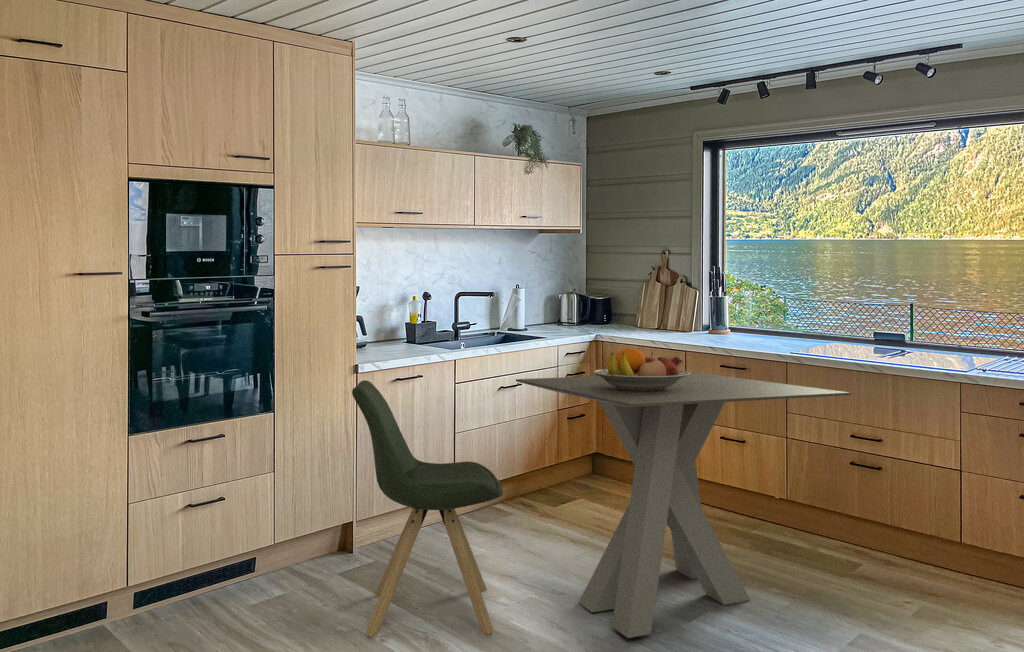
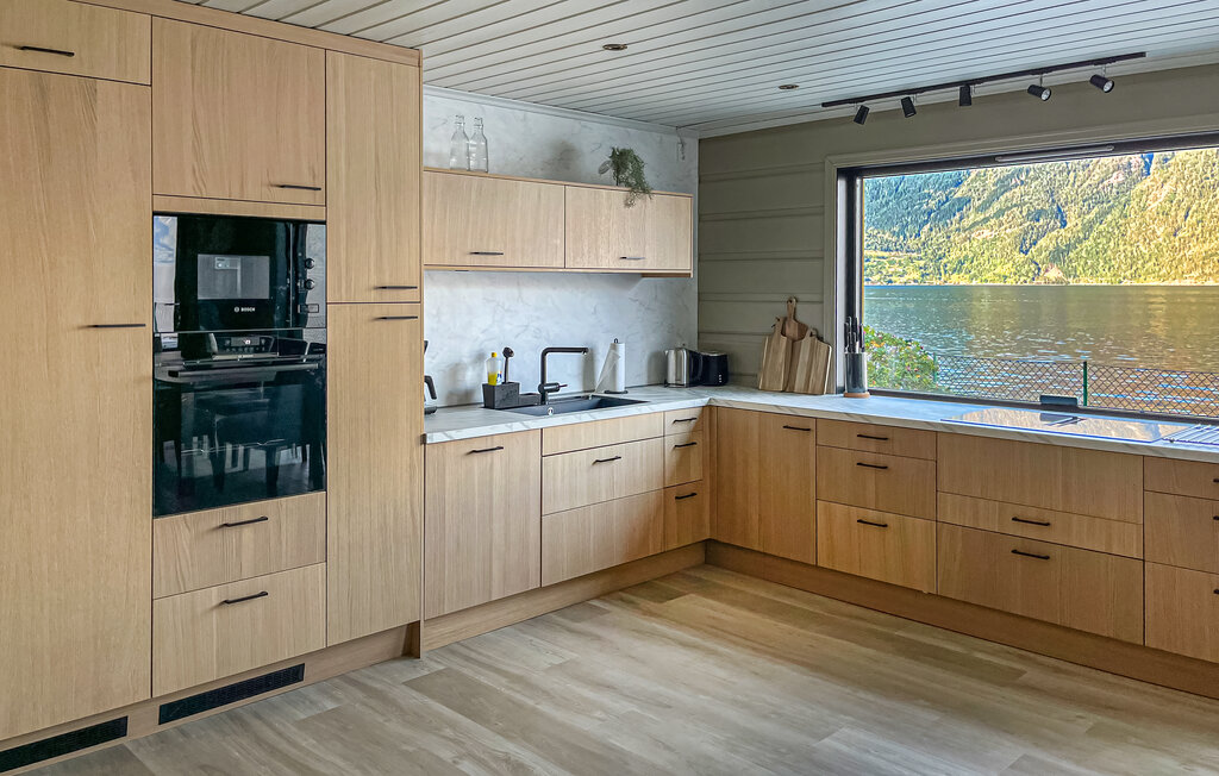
- dining table (669, 494)
- chair (429, 498)
- fruit bowl (640, 367)
